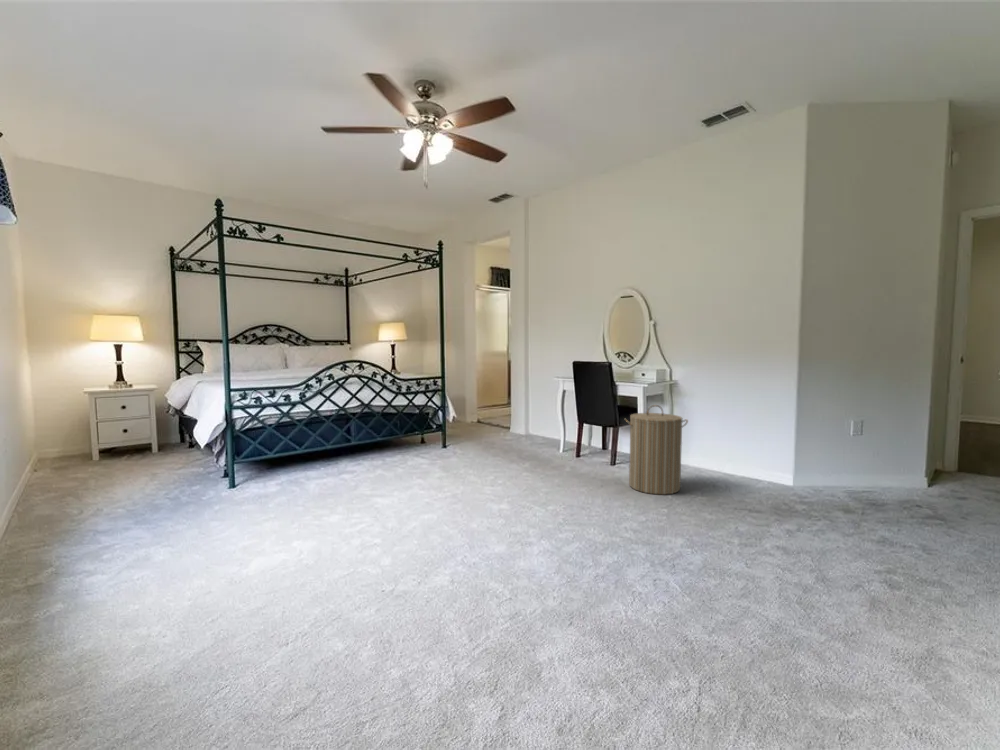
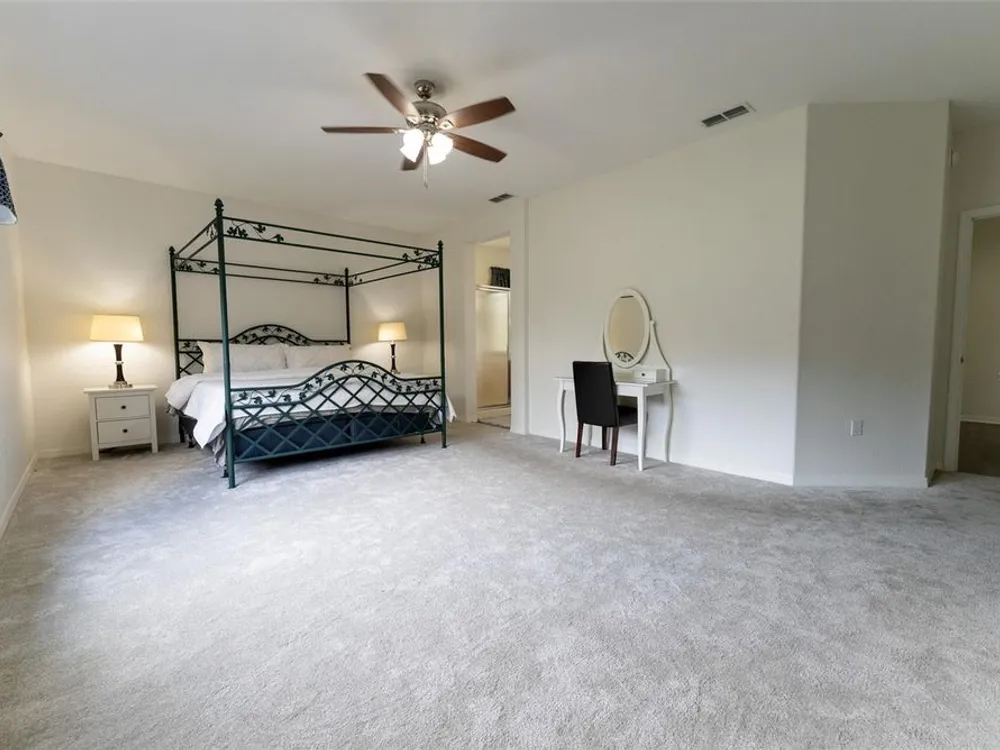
- laundry hamper (655, 446)
